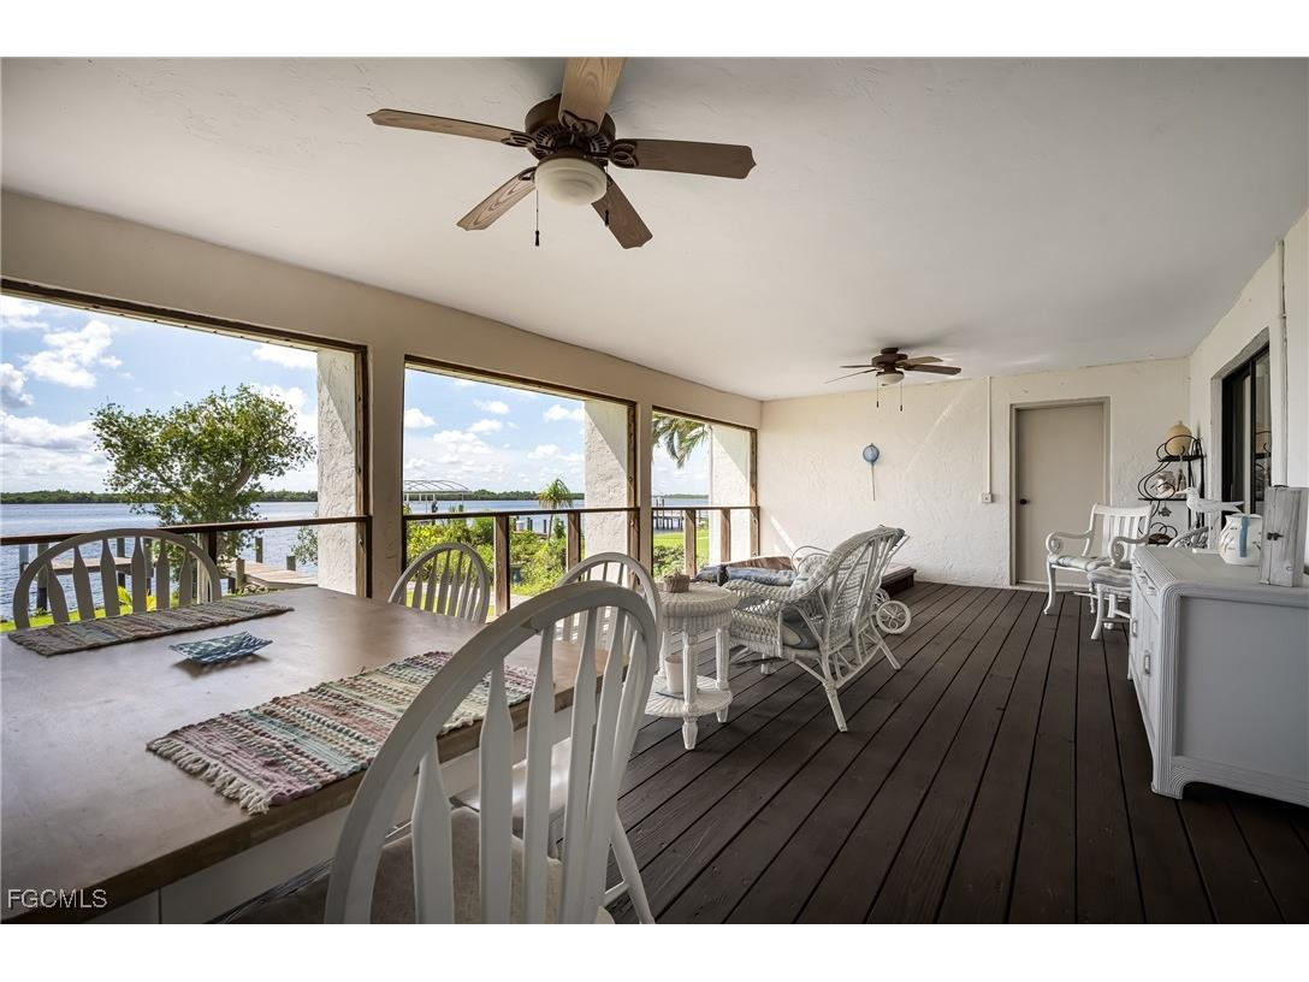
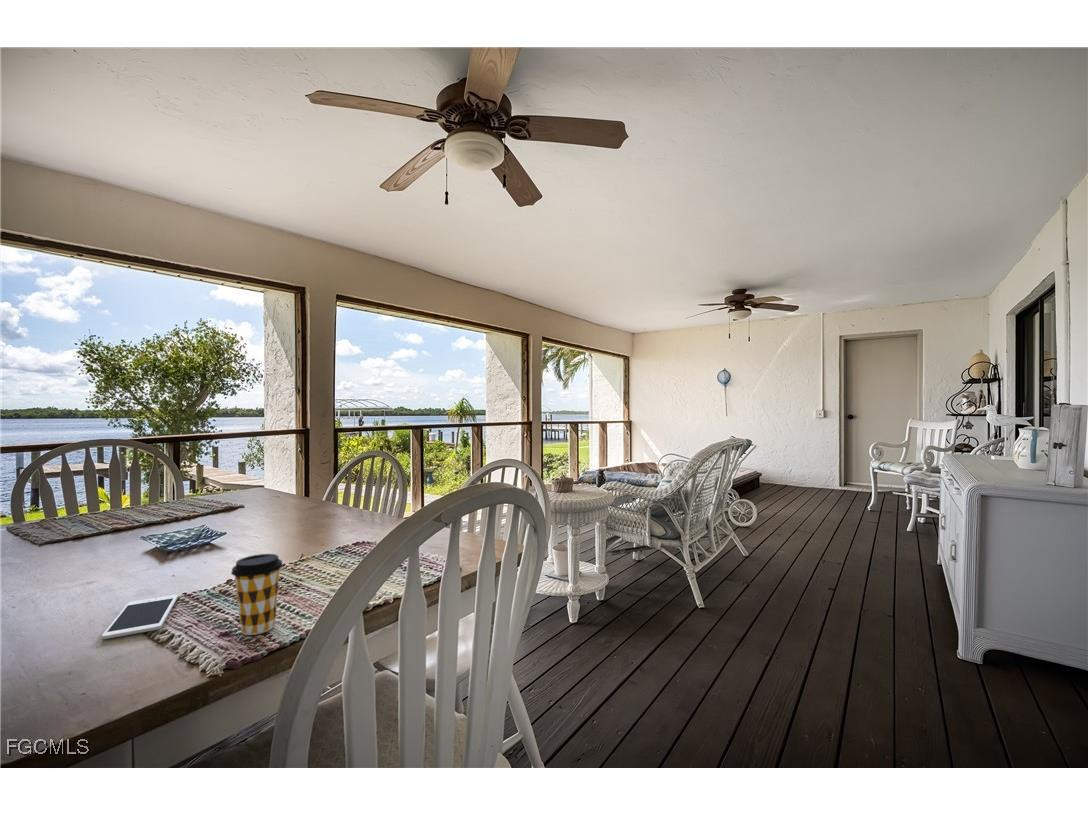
+ coffee cup (258, 593)
+ cell phone (143, 614)
